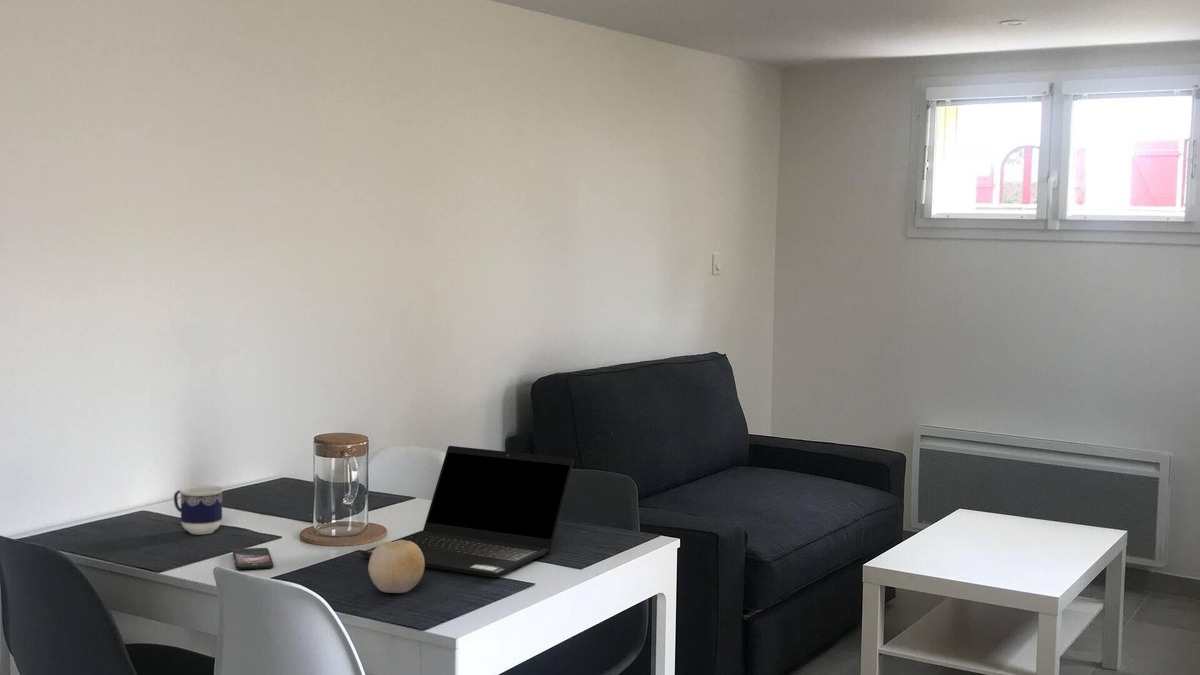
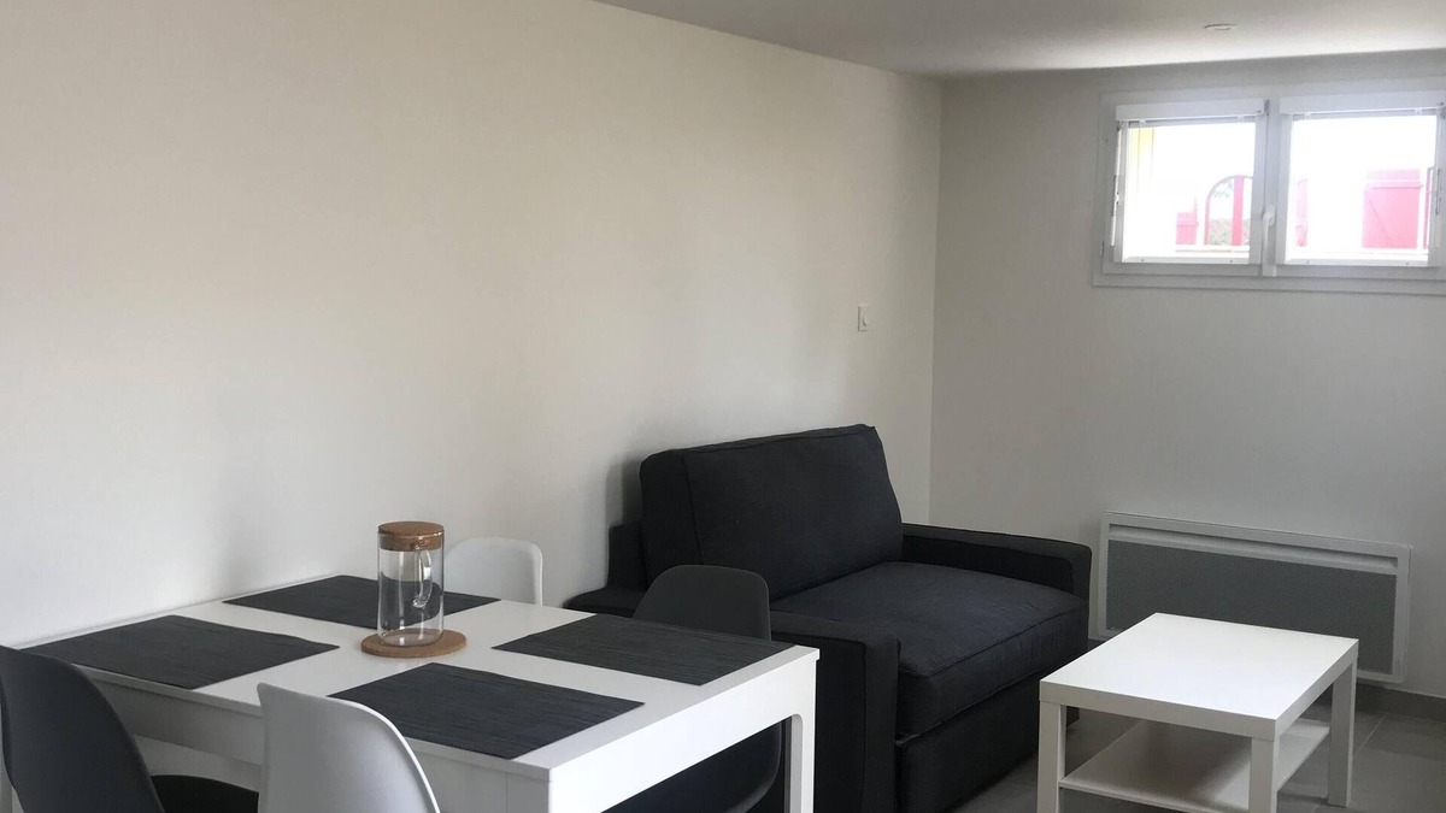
- cup (196, 509)
- smartphone (252, 558)
- fruit (396, 566)
- laptop computer (470, 507)
